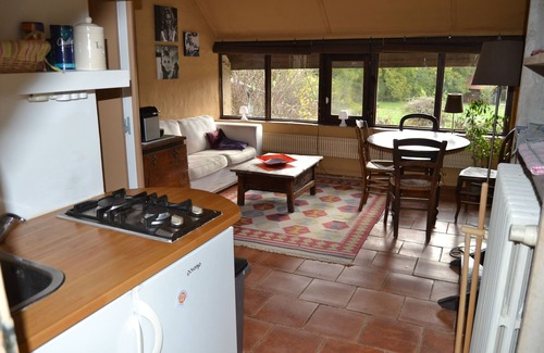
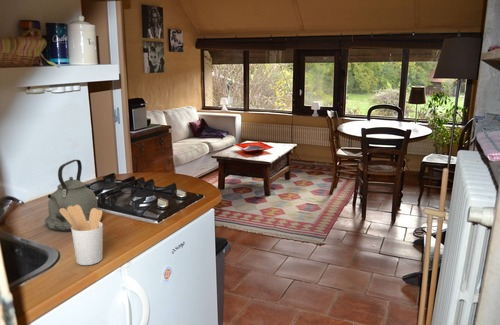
+ utensil holder (82, 233)
+ kettle (72, 193)
